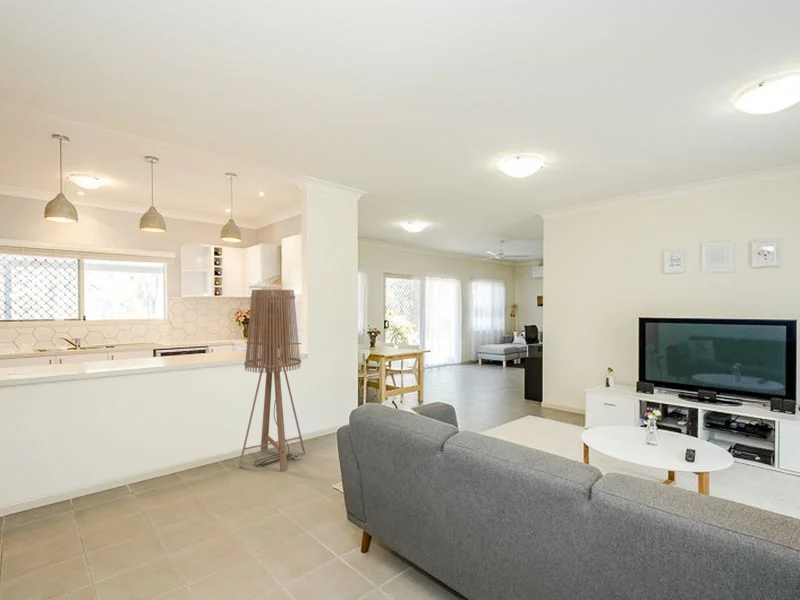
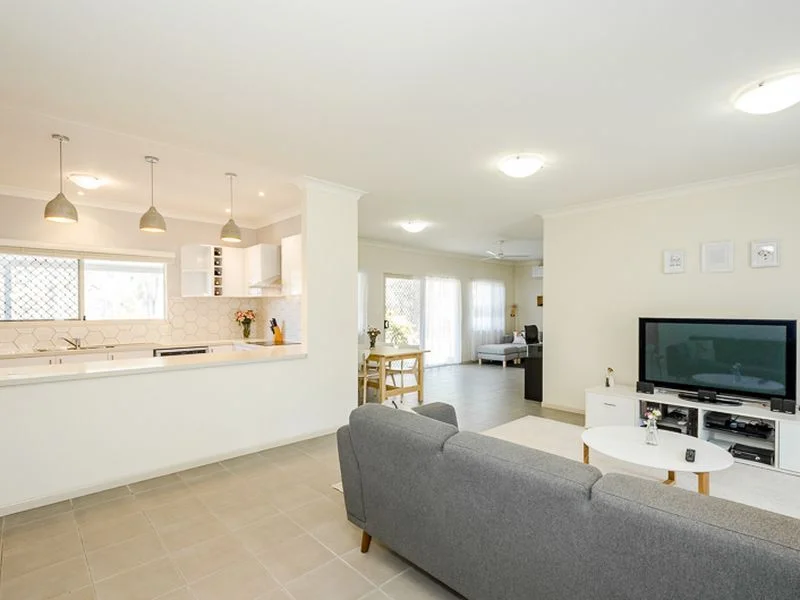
- floor lamp (274, 375)
